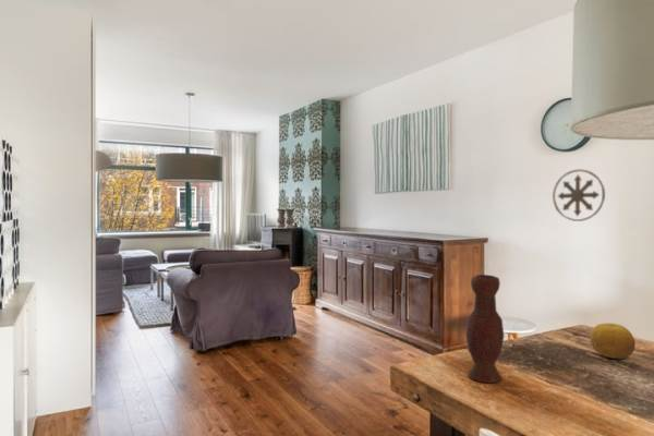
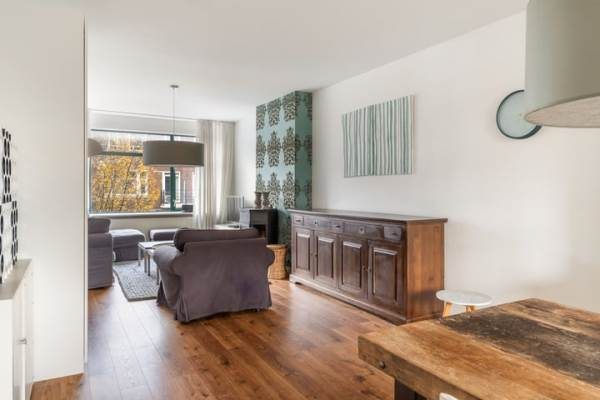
- medallion (577, 195)
- vase (484, 326)
- fruit (611, 340)
